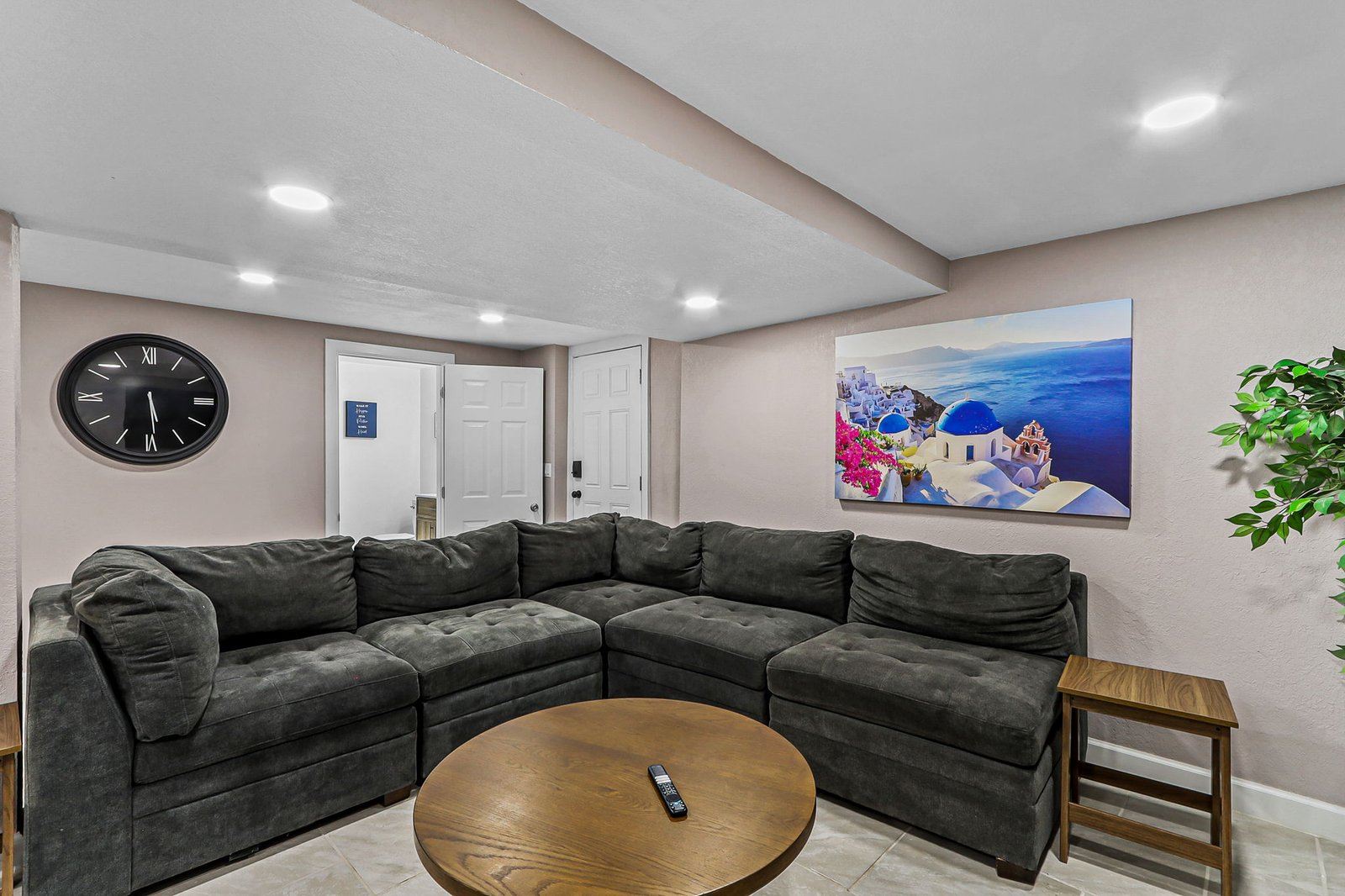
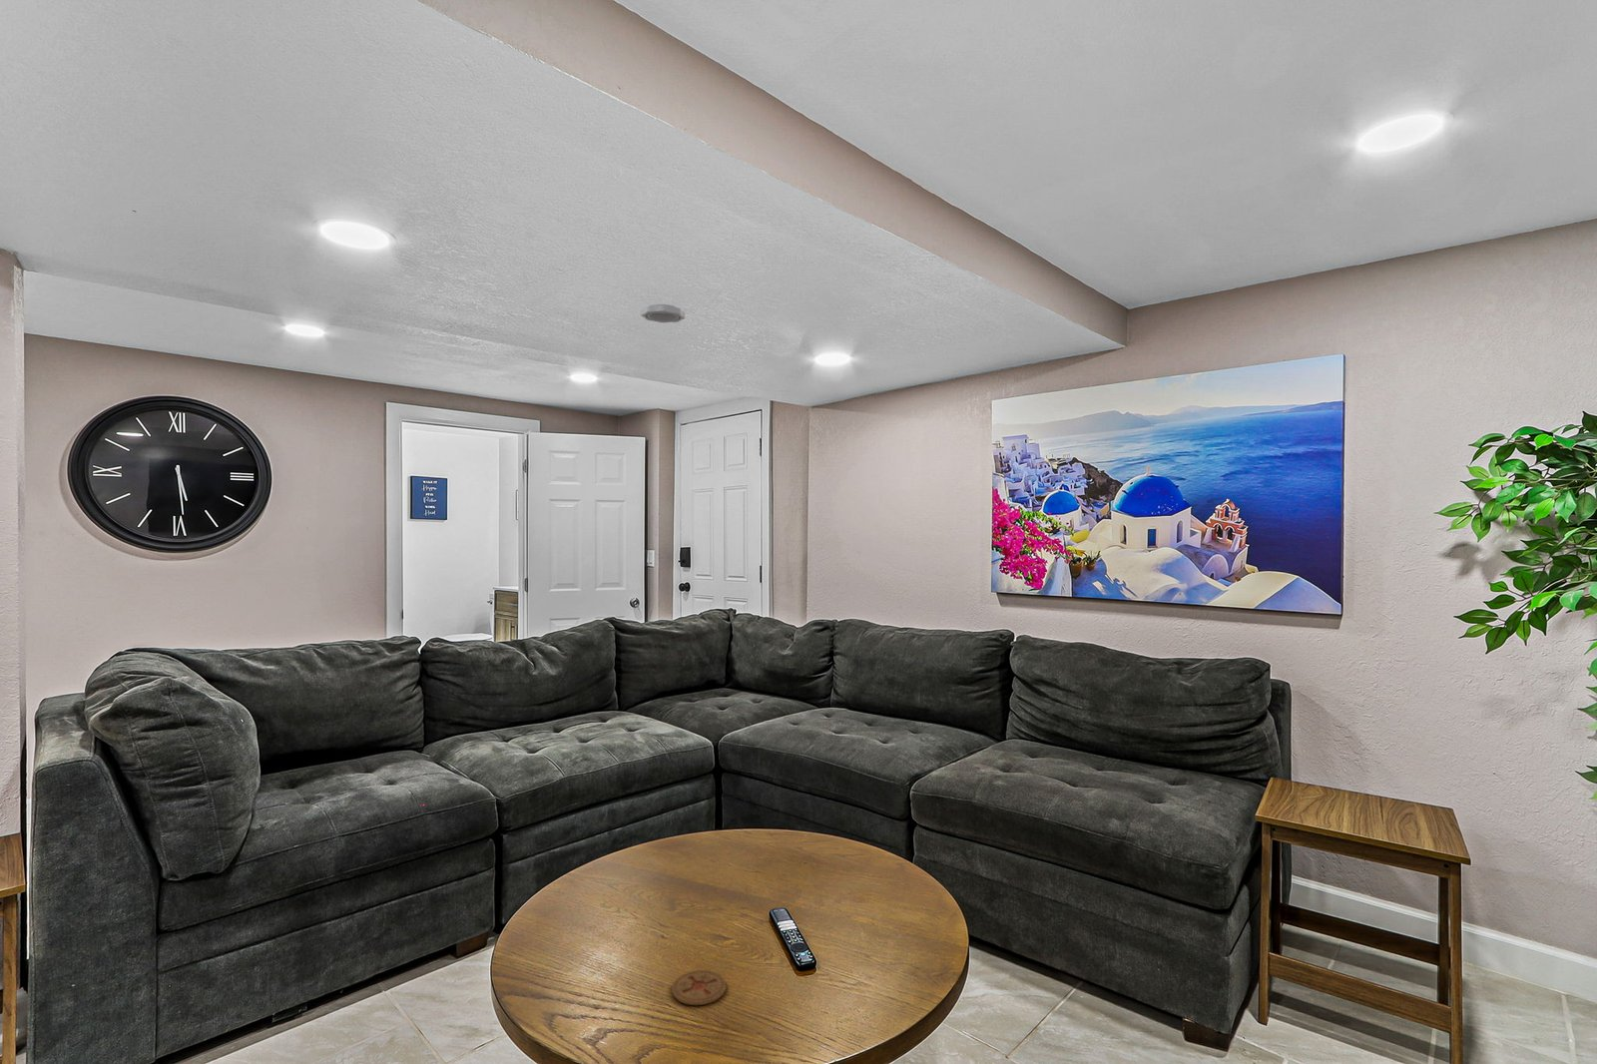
+ coaster (698, 987)
+ smoke detector (663, 310)
